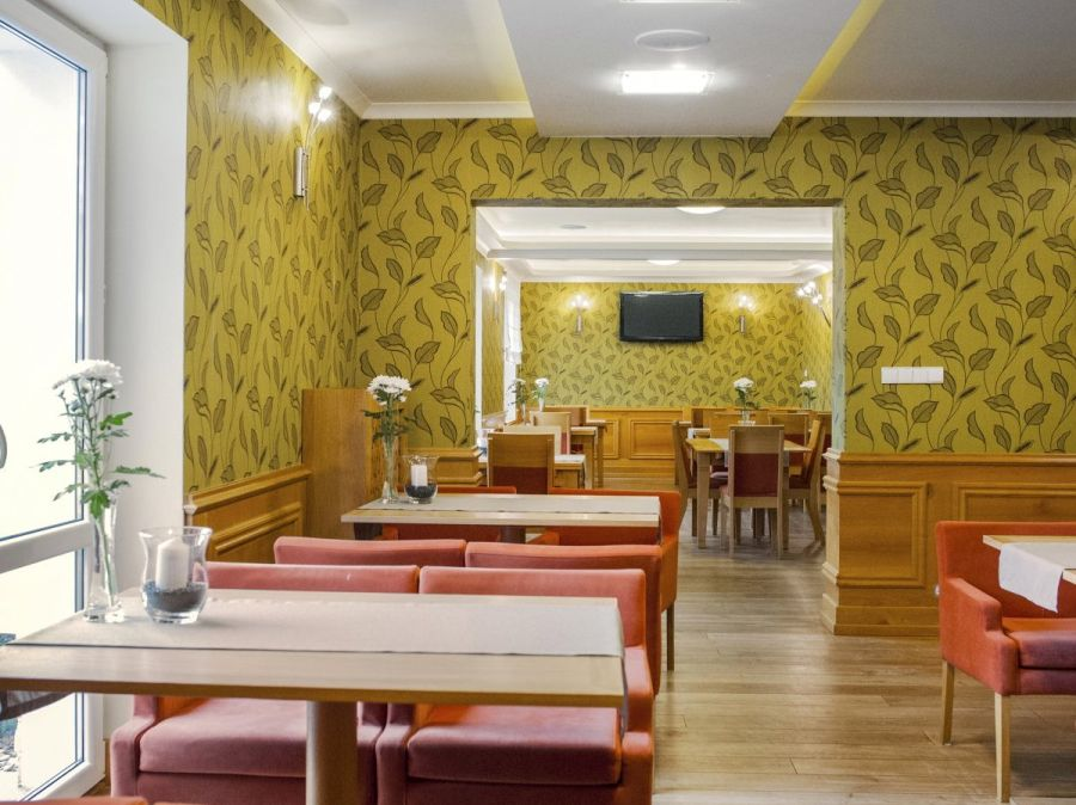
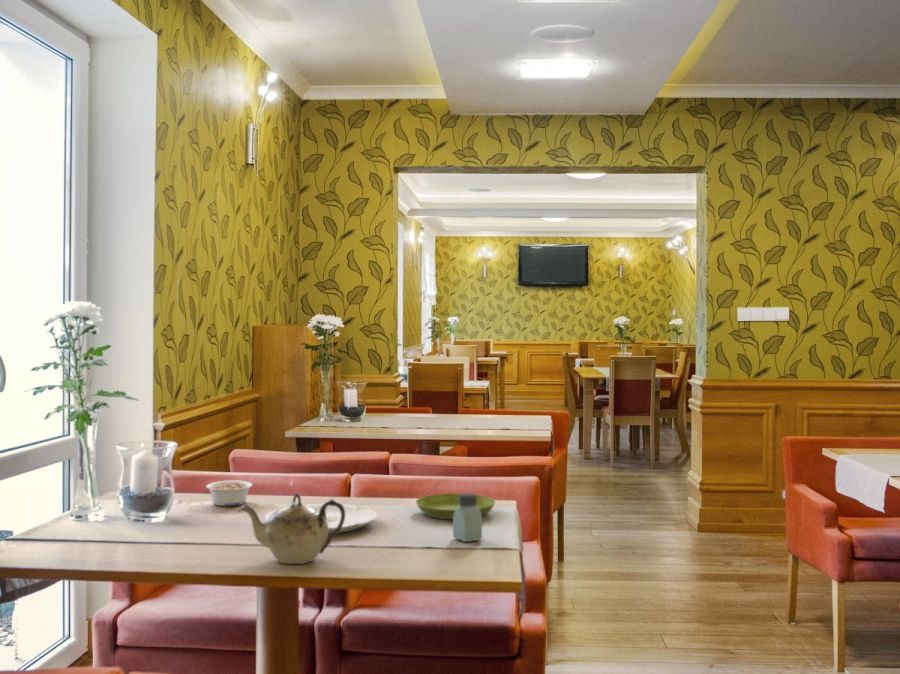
+ legume (229, 492)
+ teapot (291, 526)
+ saucer (455, 507)
+ plate (326, 520)
+ saltshaker (467, 516)
